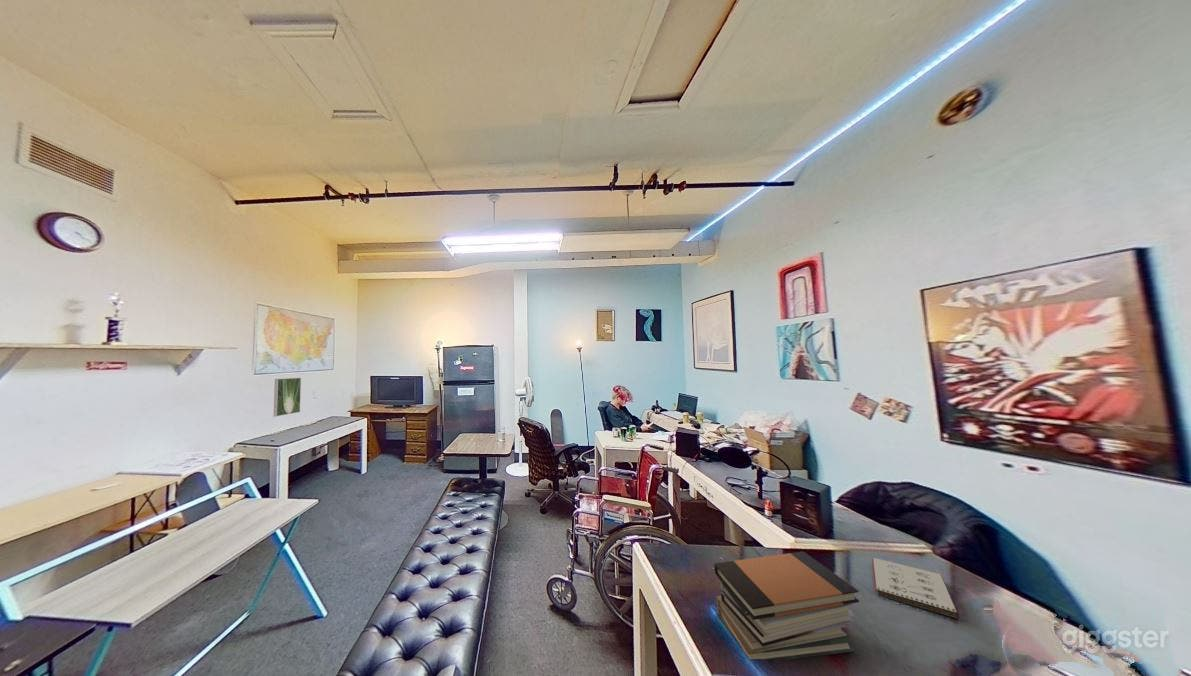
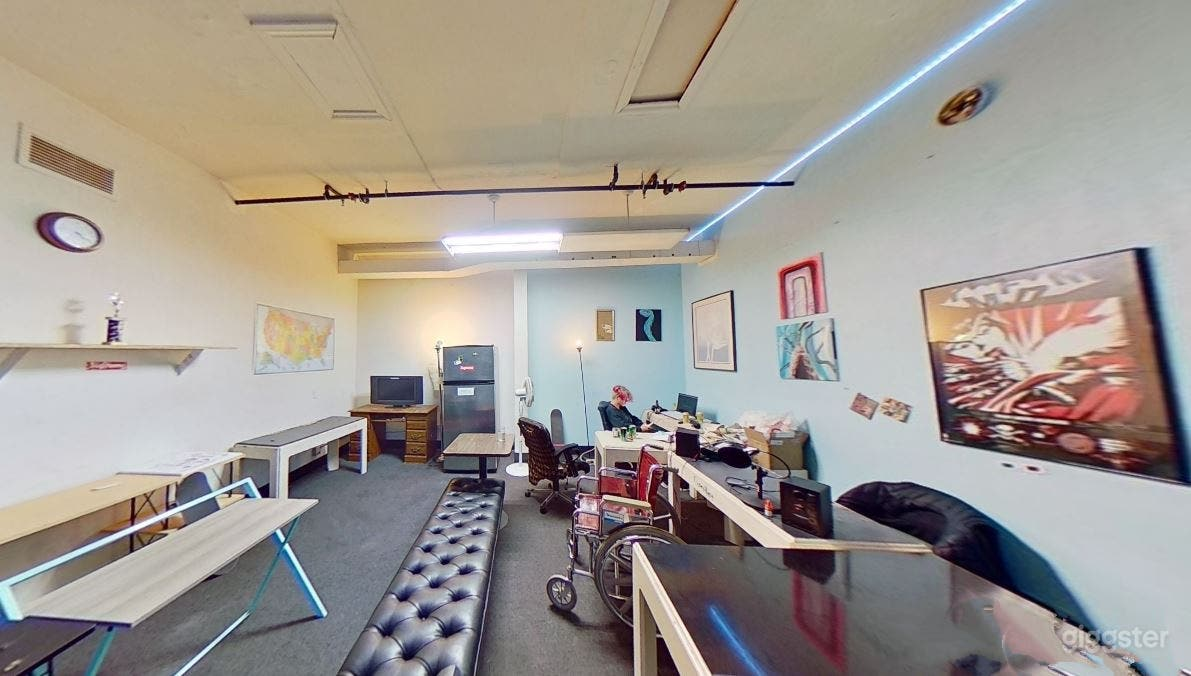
- book stack (782, 603)
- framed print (287, 396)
- notepad (909, 583)
